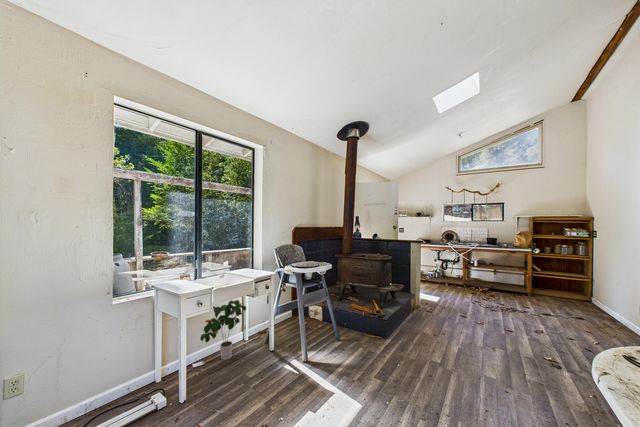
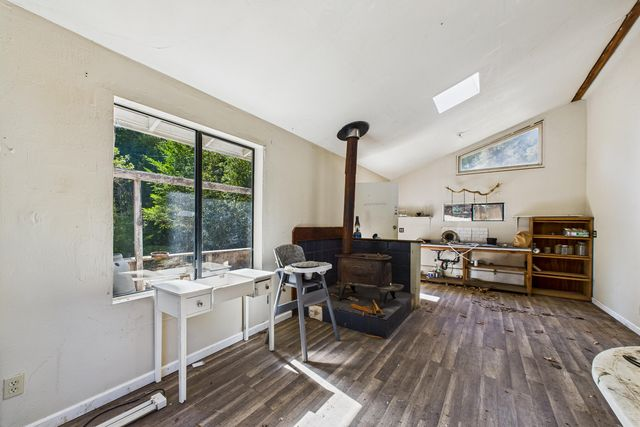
- potted plant (221, 329)
